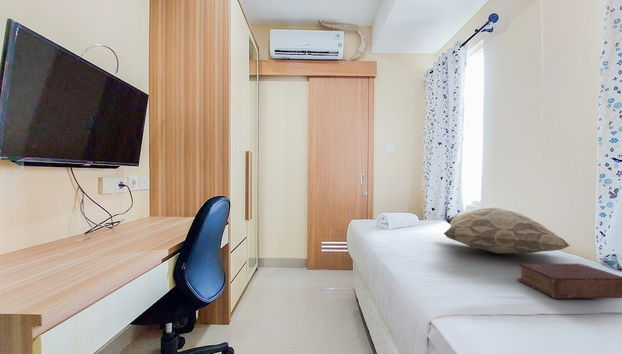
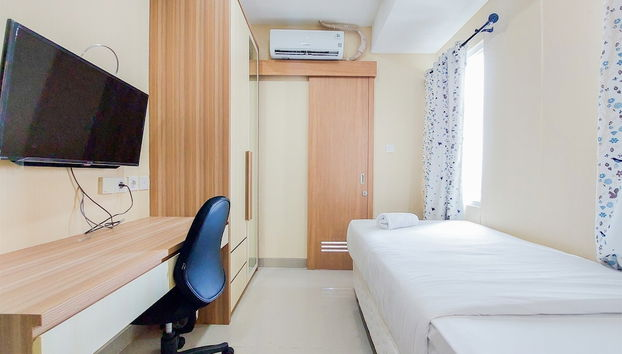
- book (568, 279)
- decorative pillow (494, 230)
